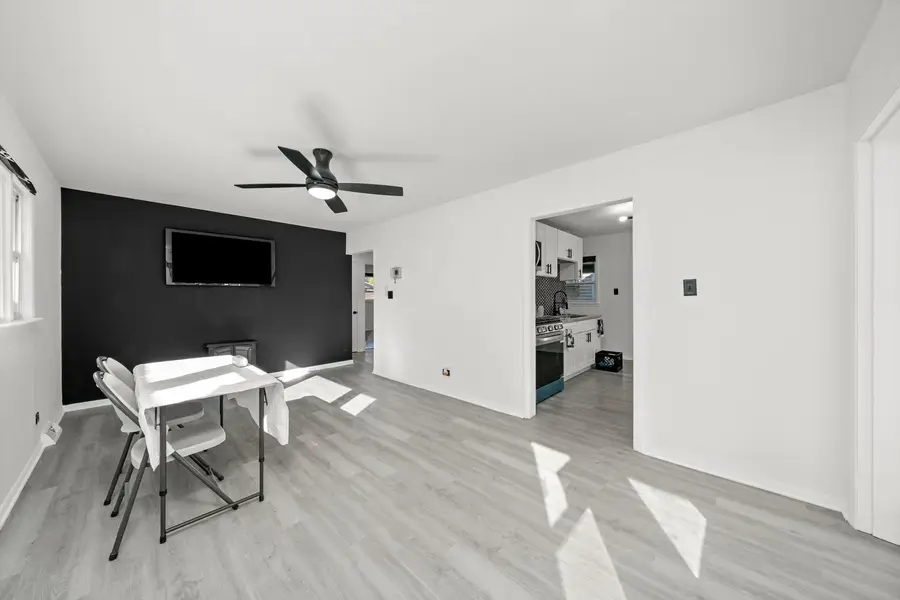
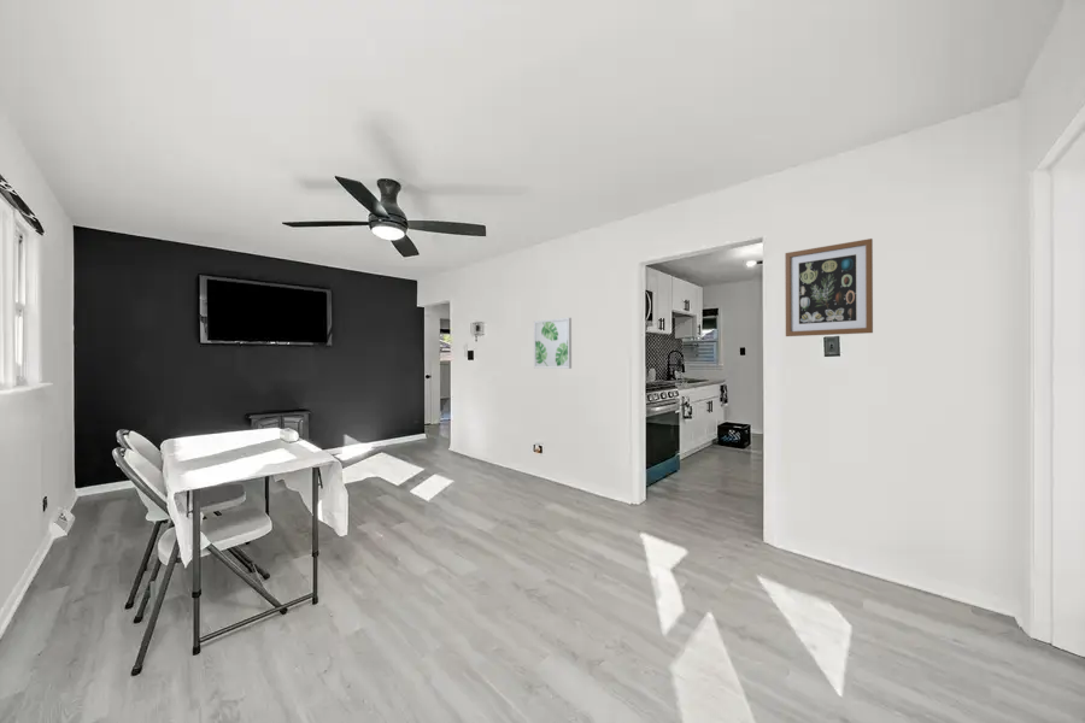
+ wall art (551, 343)
+ wall art (826, 290)
